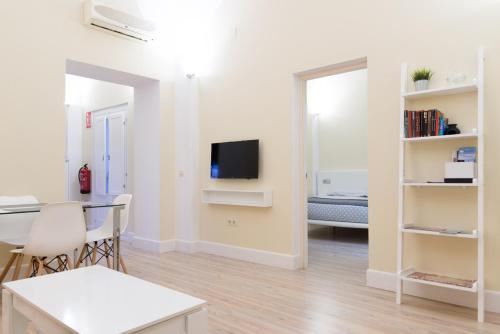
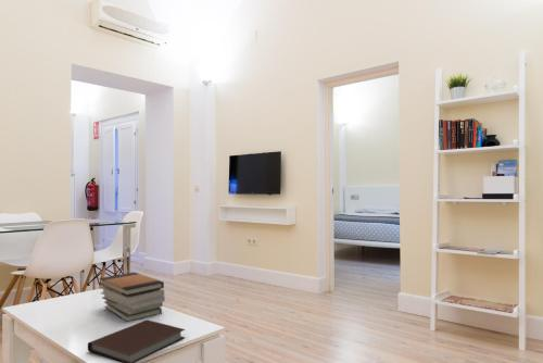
+ book stack (131, 295)
+ notebook (138, 339)
